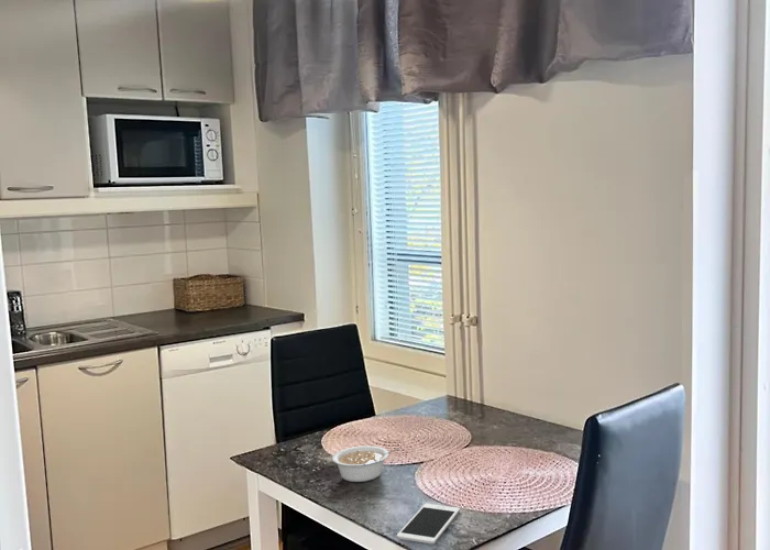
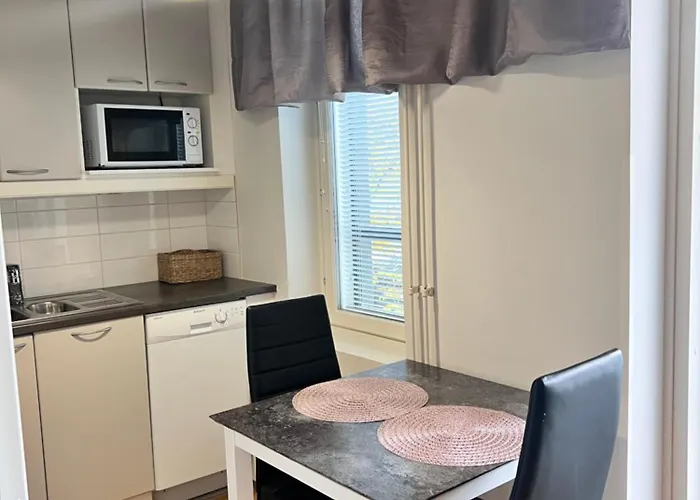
- cell phone (429, 522)
- legume (362, 462)
